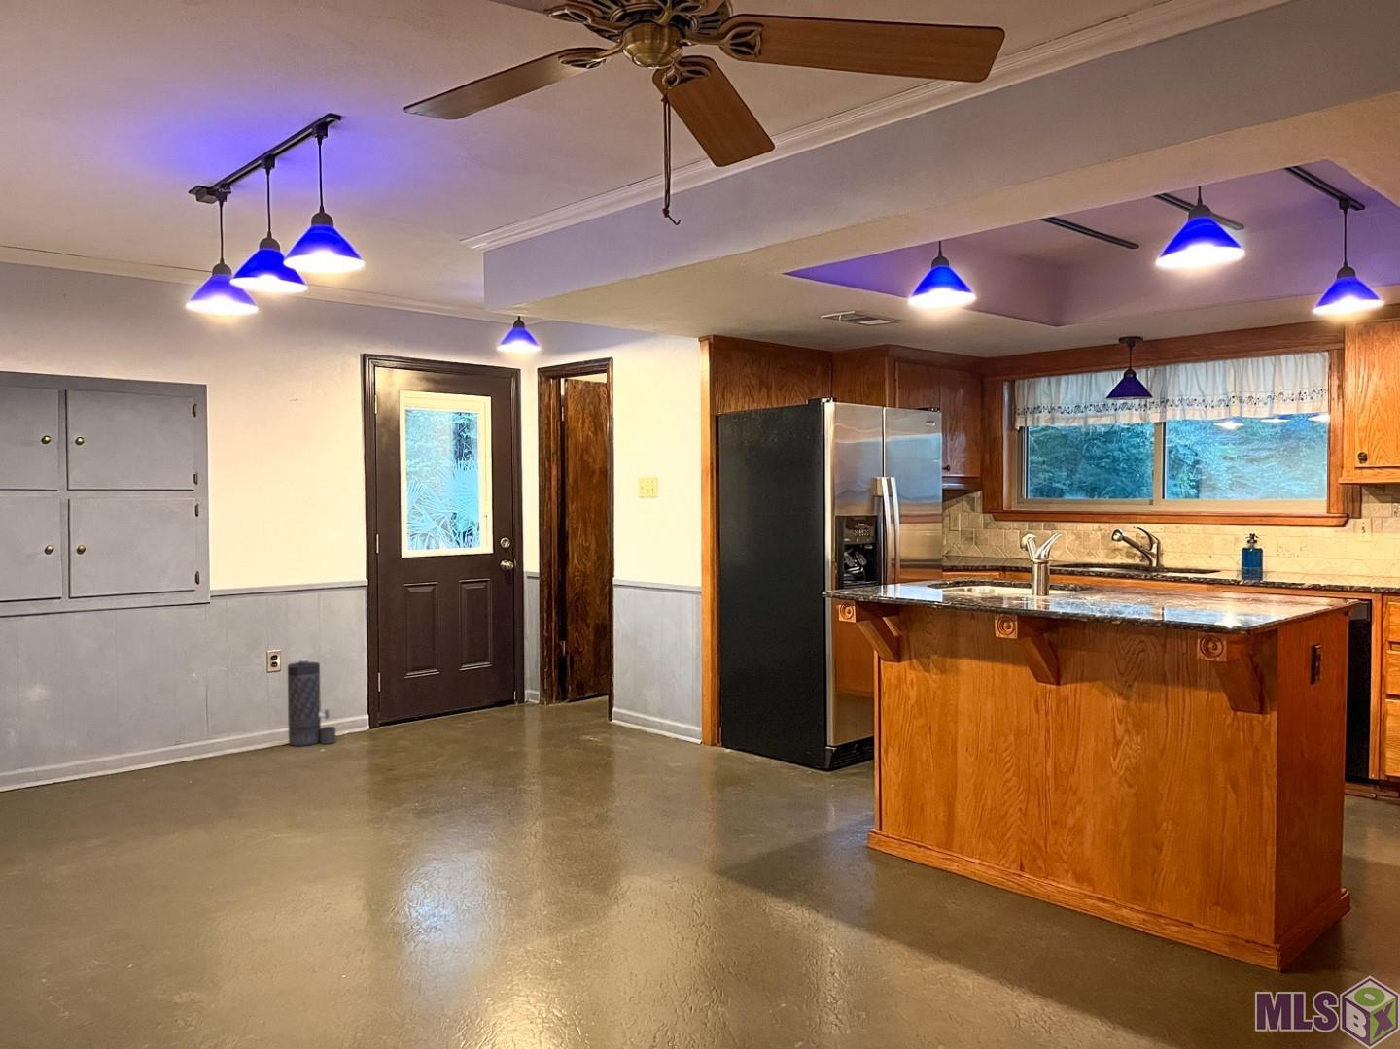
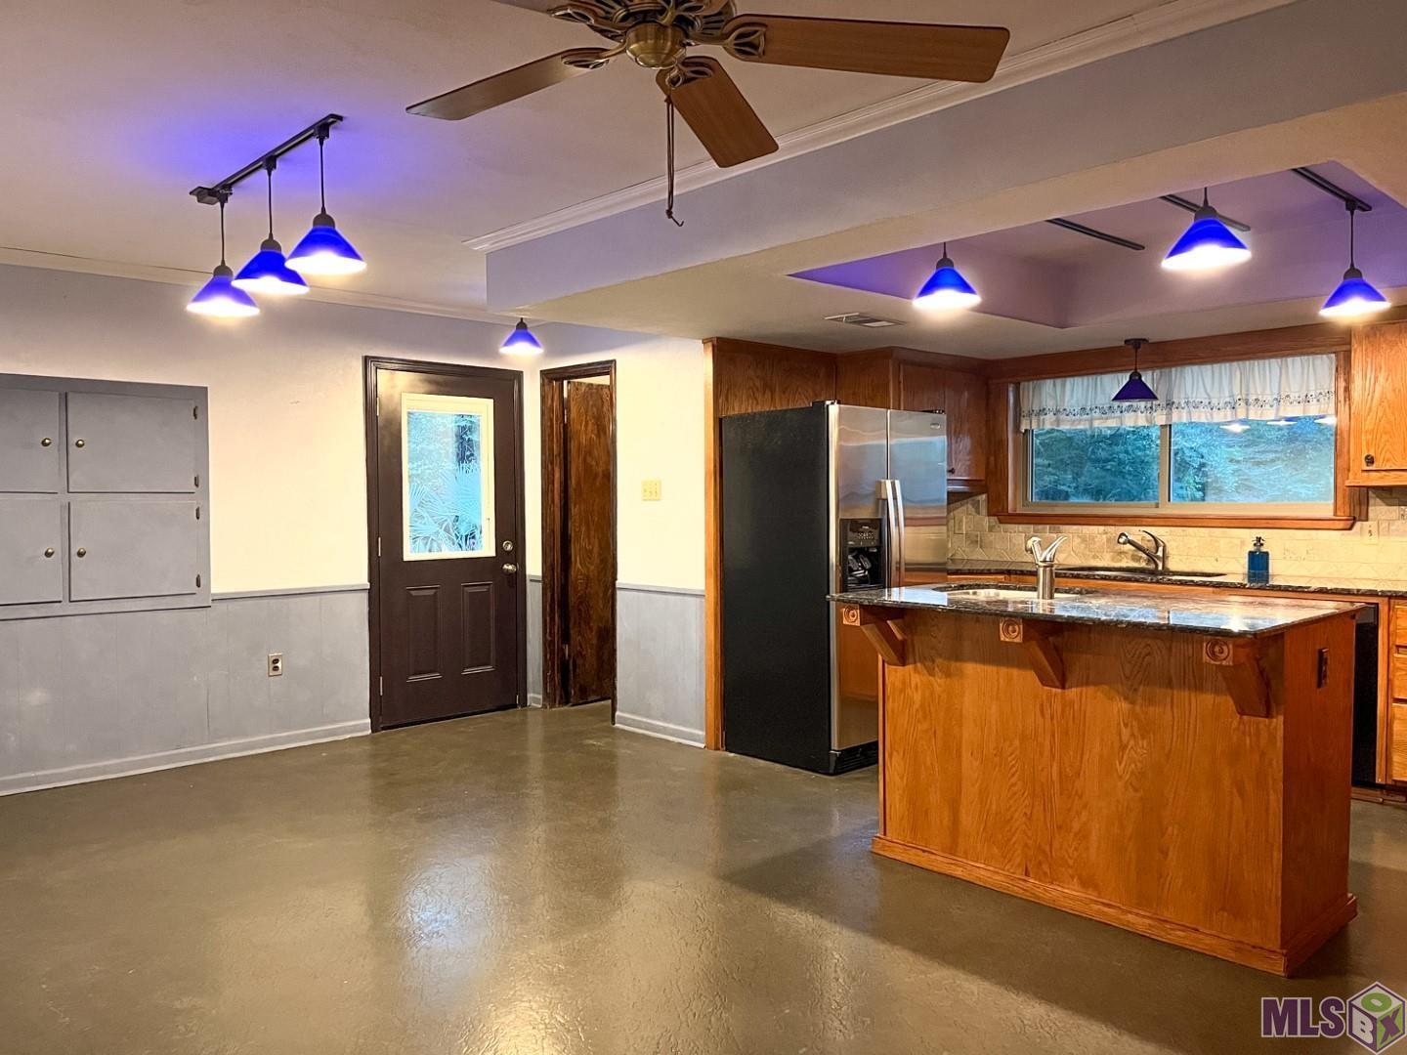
- canister (310, 701)
